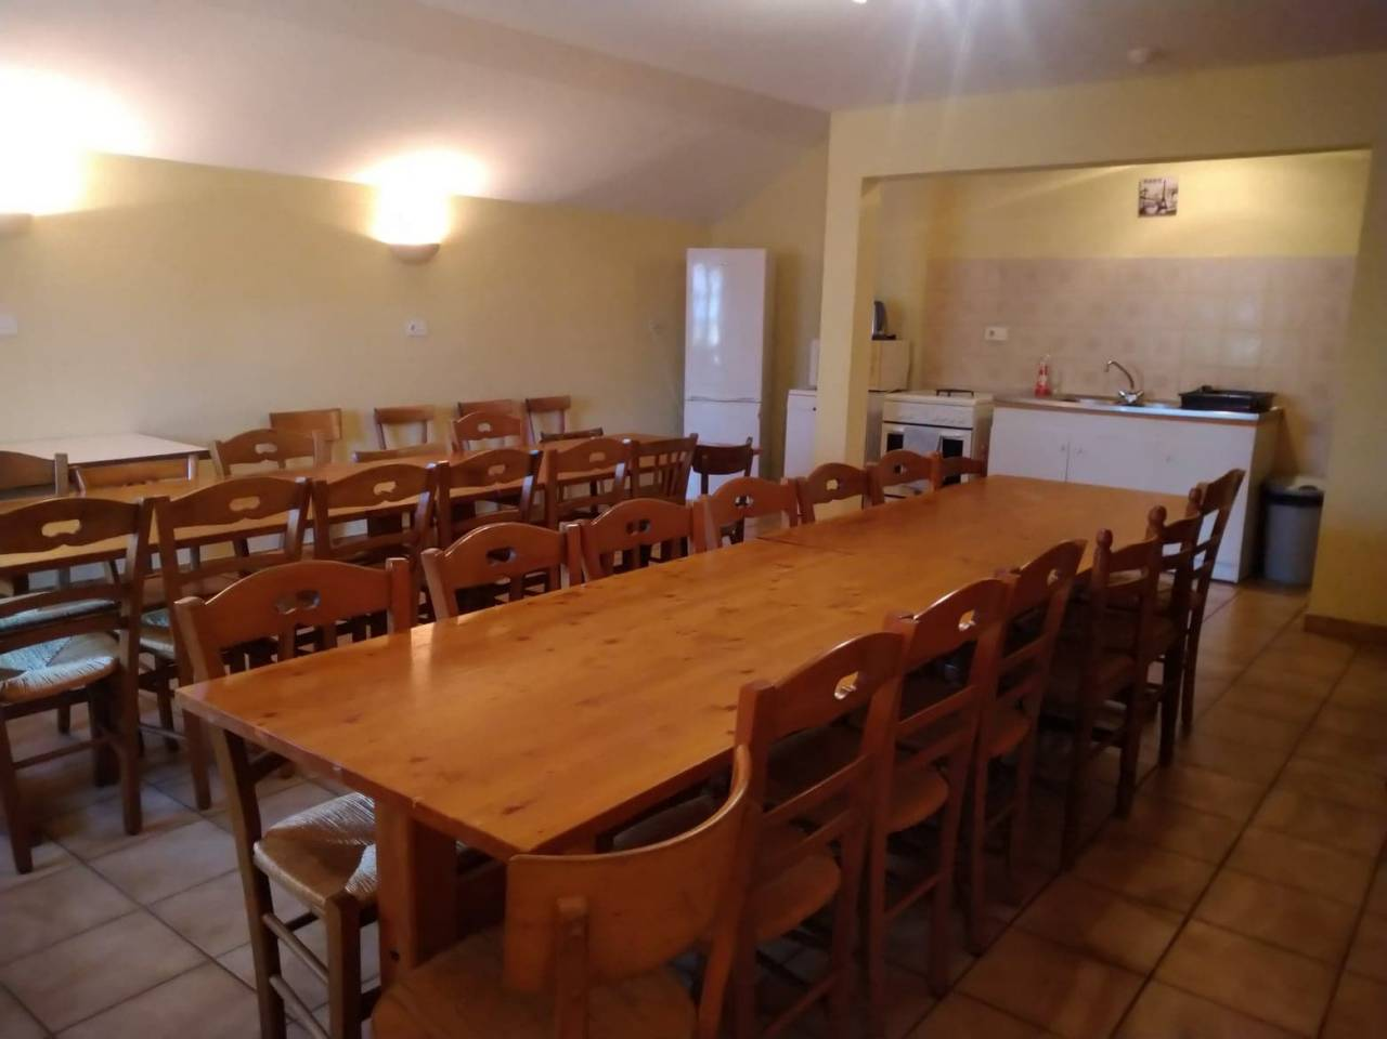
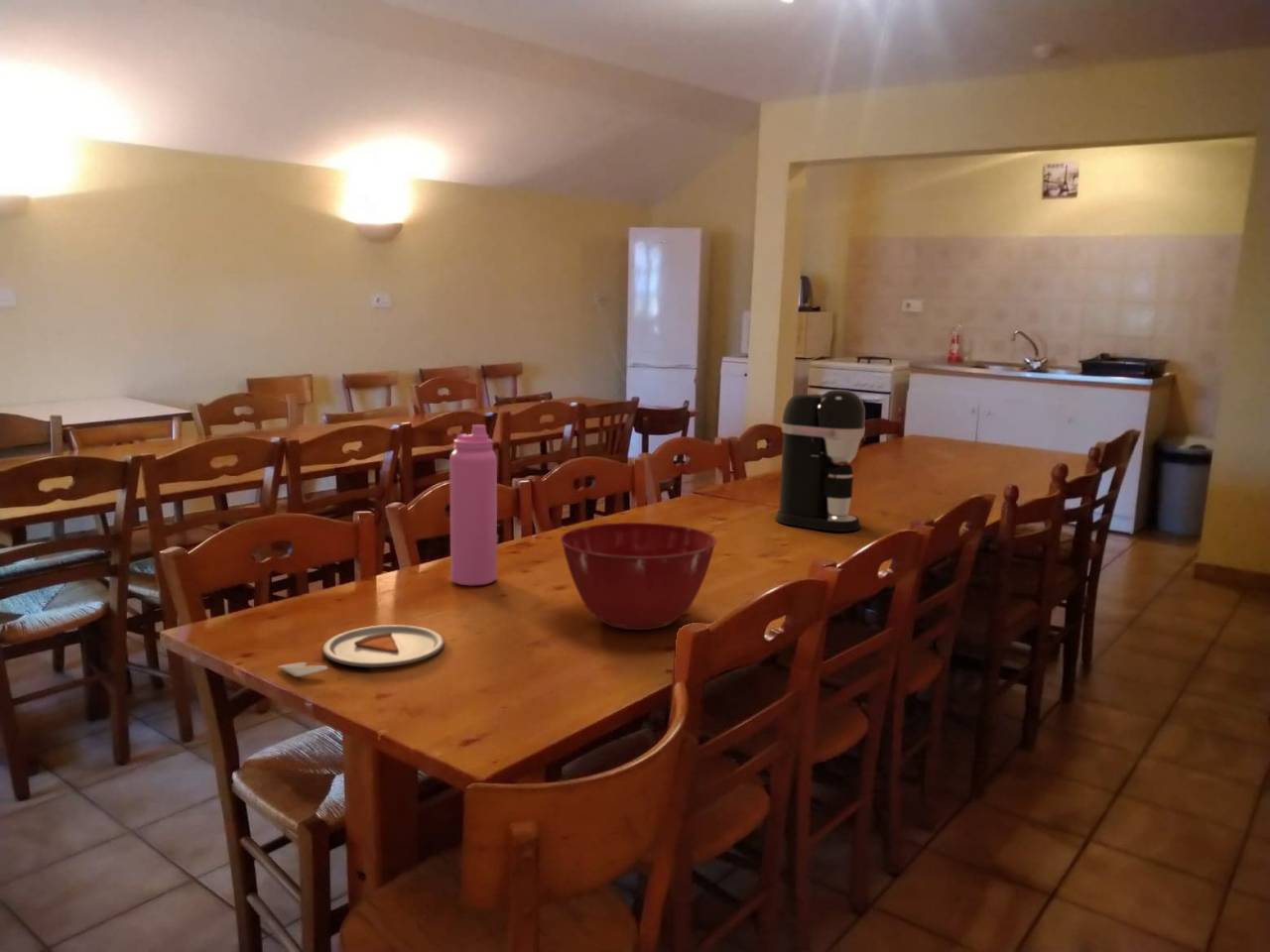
+ water bottle (473, 503)
+ coffee maker (821, 456)
+ mixing bowl (637, 577)
+ dinner plate (364, 650)
